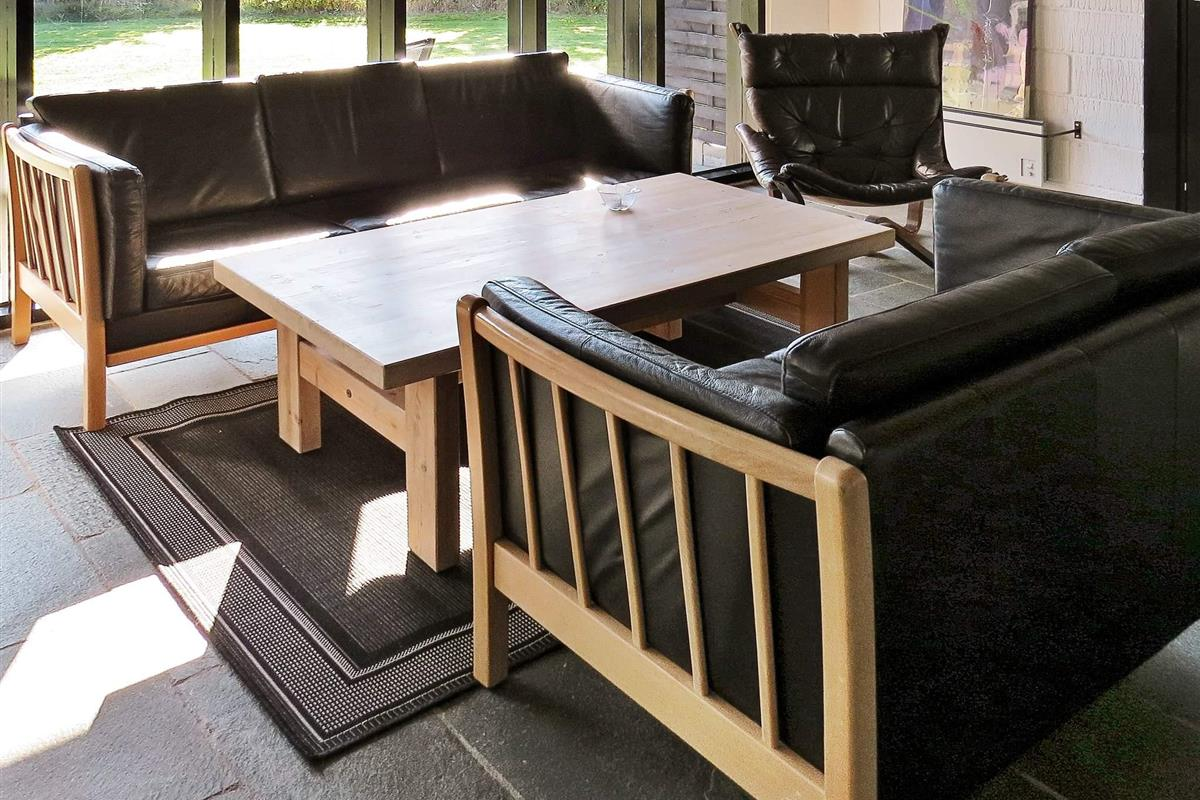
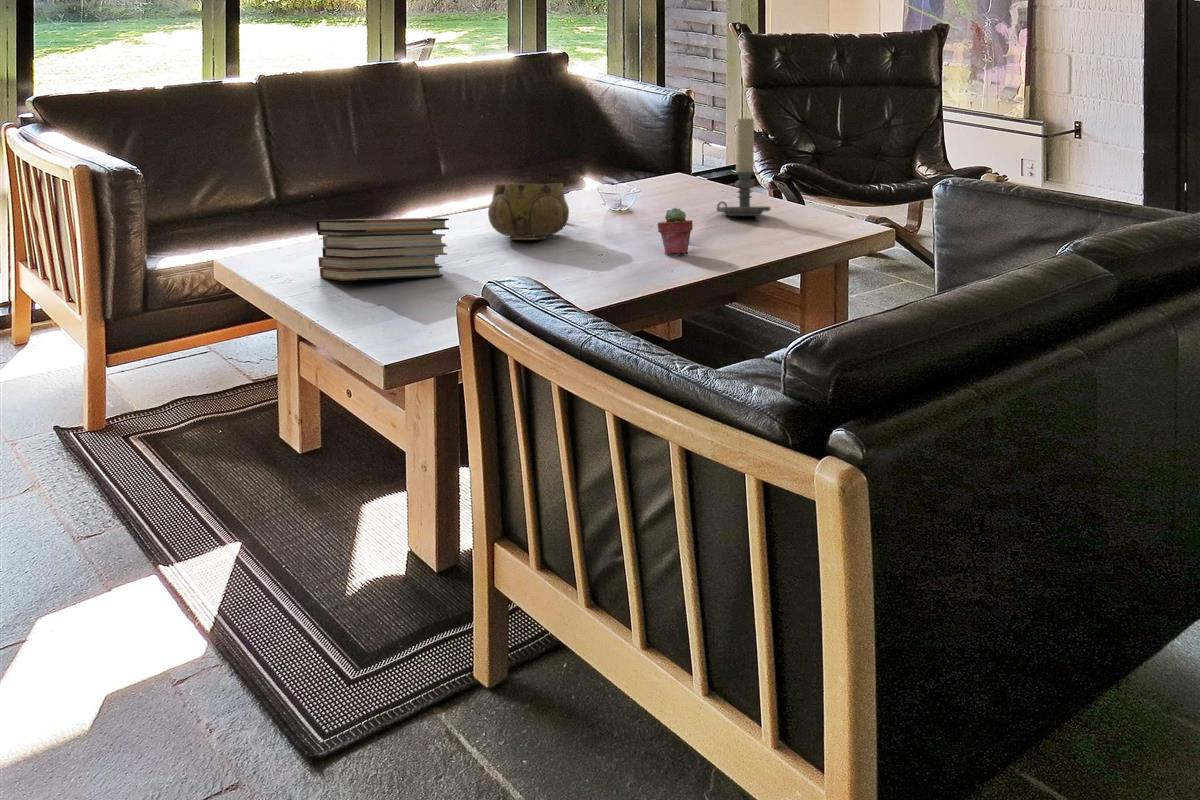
+ decorative bowl (528, 211)
+ book stack (383, 248)
+ candle holder (740, 166)
+ potted succulent (675, 230)
